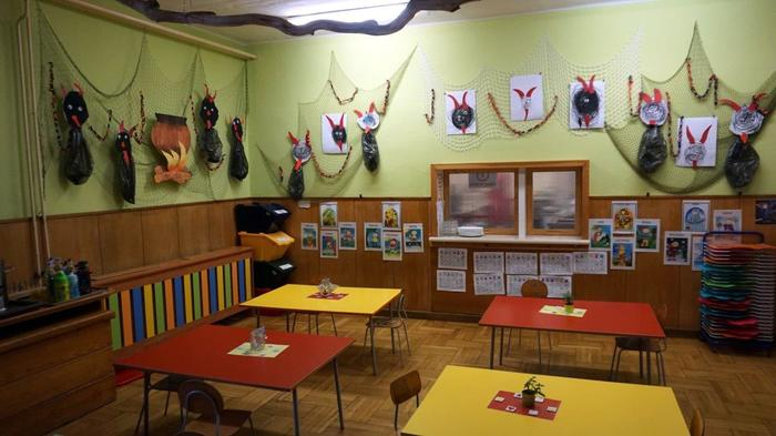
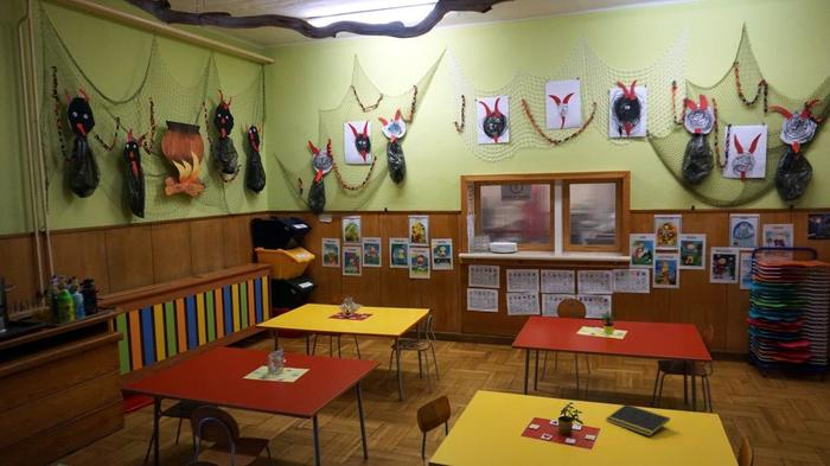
+ notepad (637, 419)
